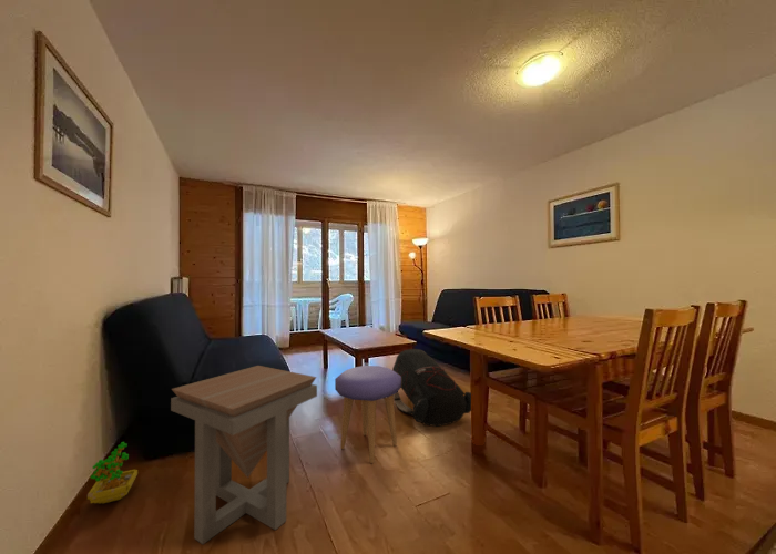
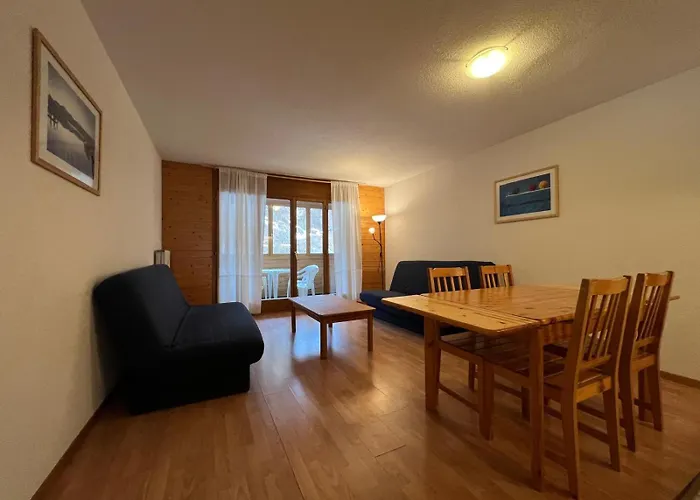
- decorative plant (113, 471)
- backpack (421, 384)
- stool (368, 409)
- side table (247, 444)
